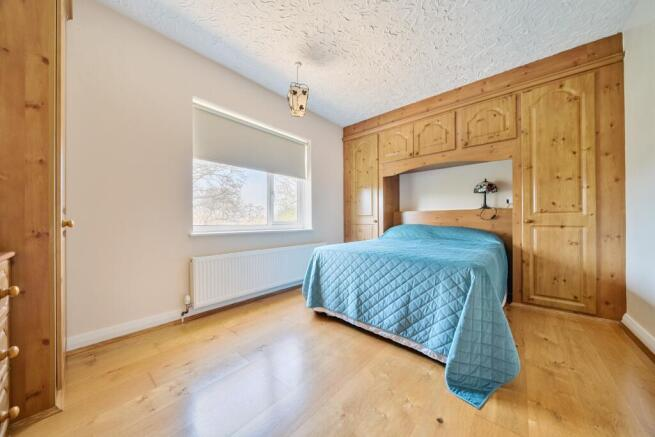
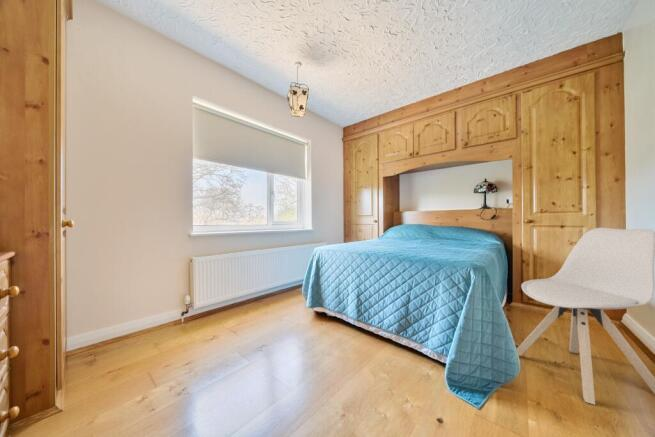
+ chair (584, 300)
